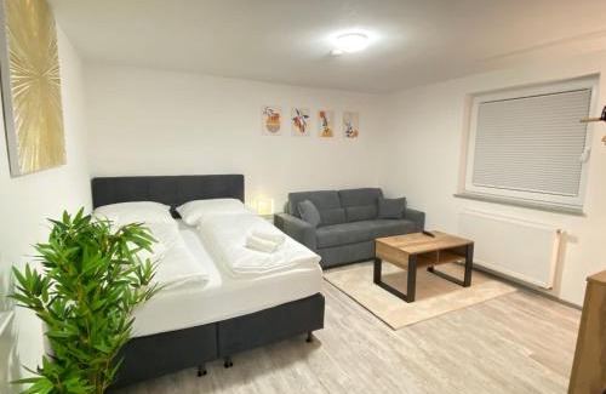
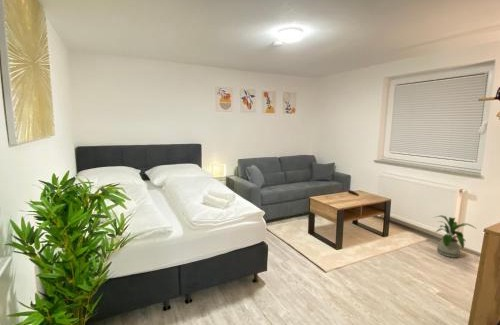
+ house plant (453, 233)
